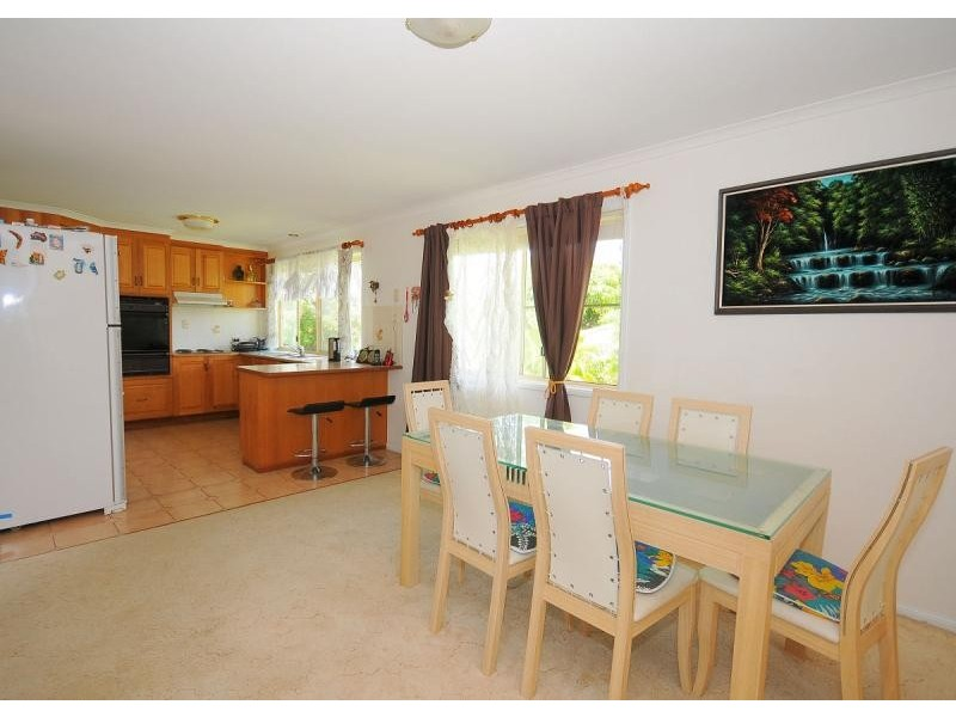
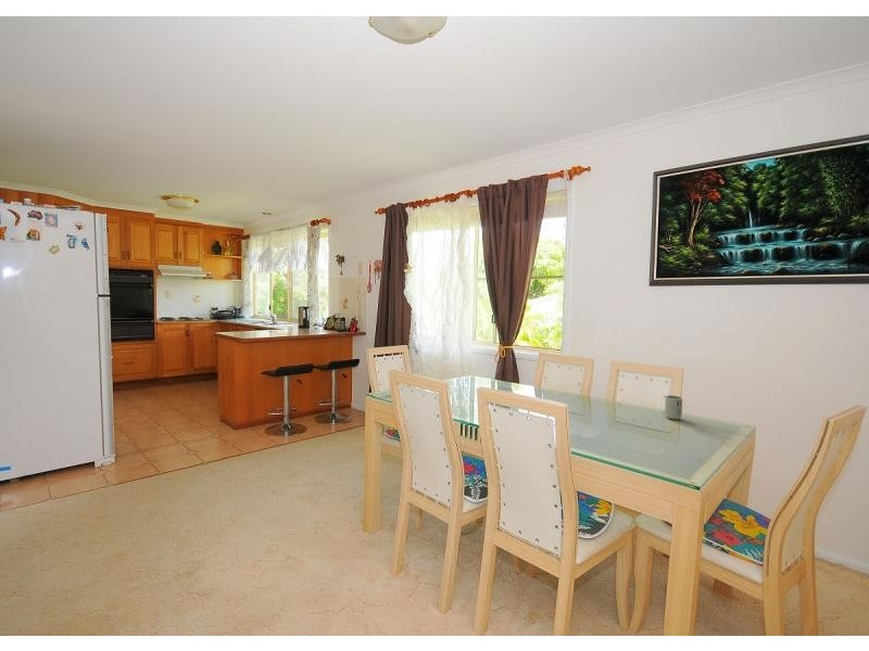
+ cup (673, 407)
